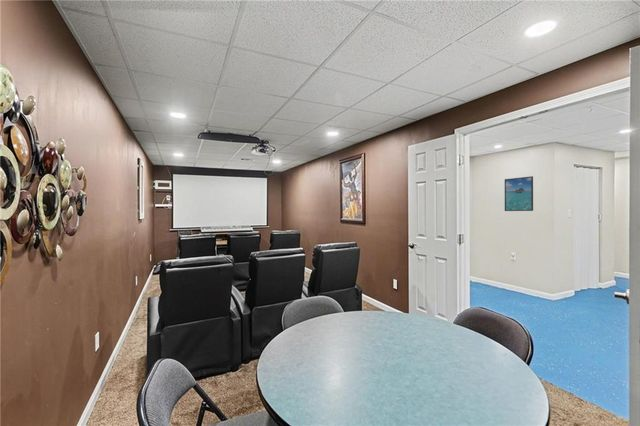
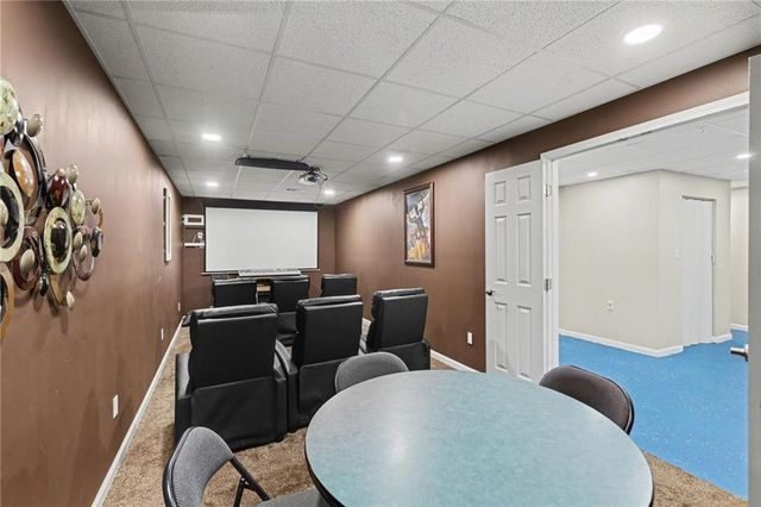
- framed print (518, 194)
